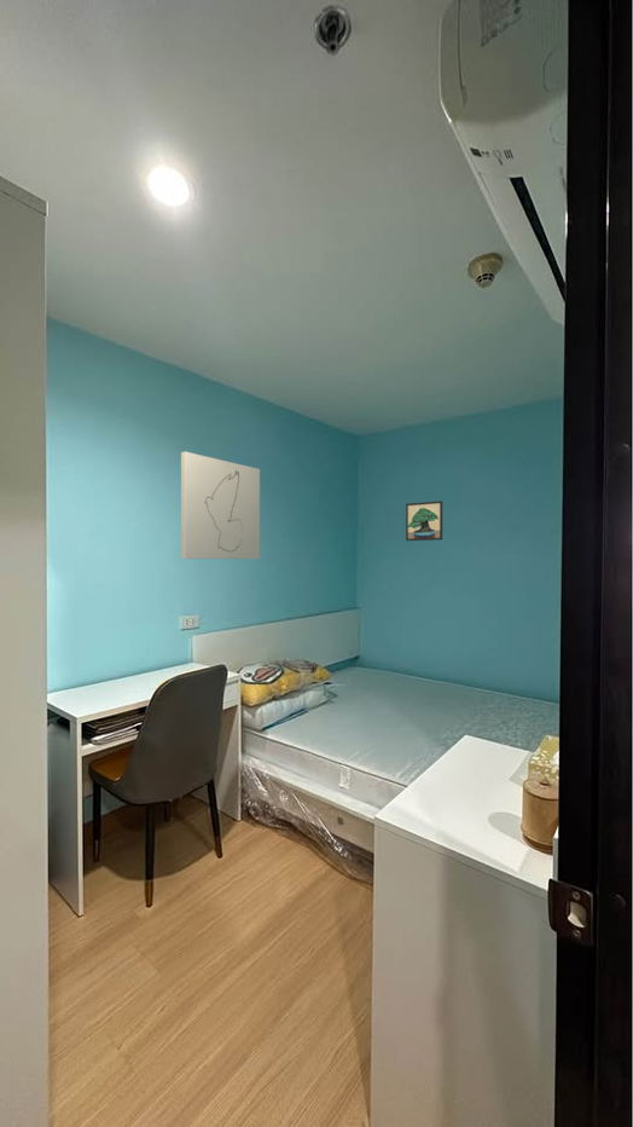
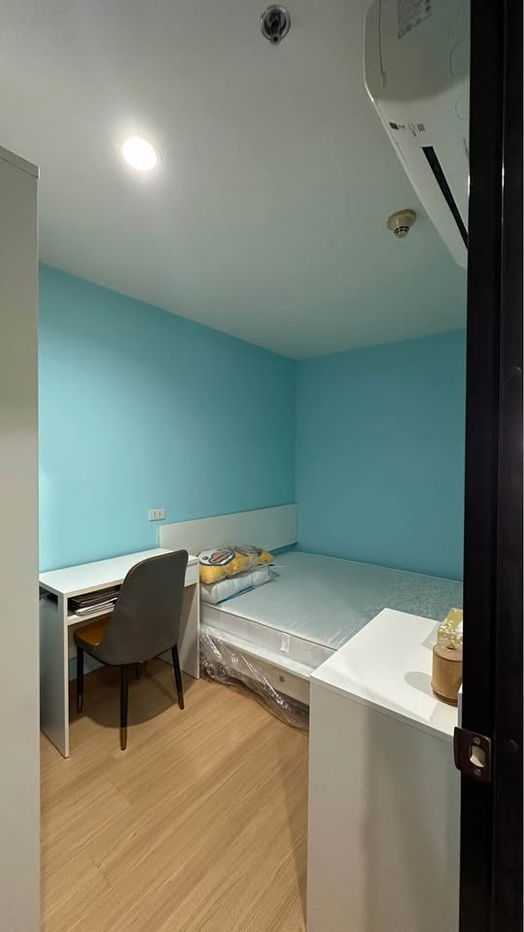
- wall art (223, 509)
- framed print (423, 521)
